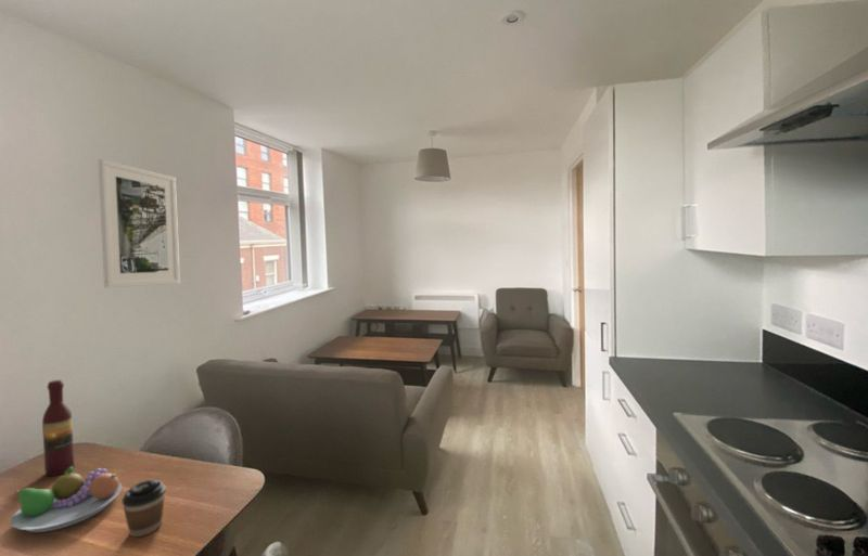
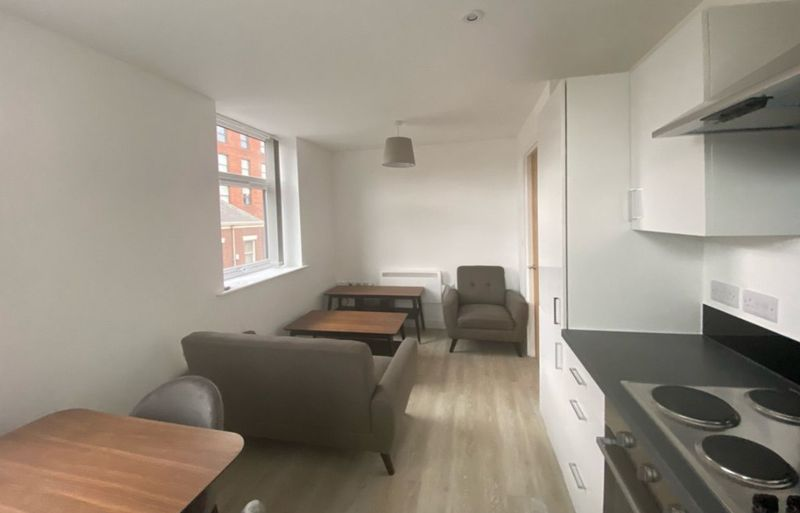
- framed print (142, 227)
- coffee cup (144, 505)
- wine bottle (58, 425)
- fruit bowl (66, 493)
